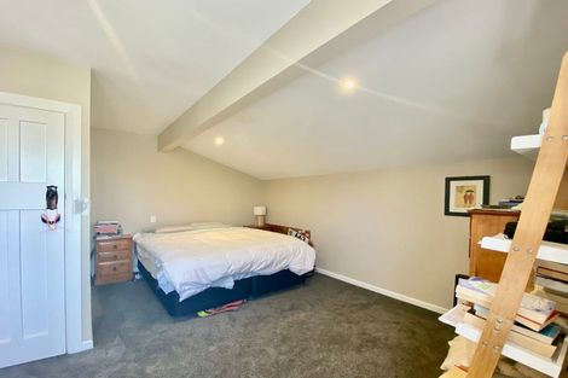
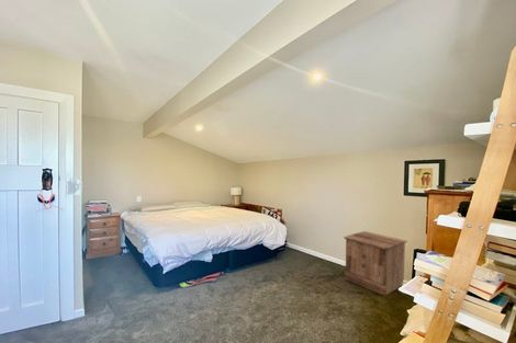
+ nightstand (373, 261)
